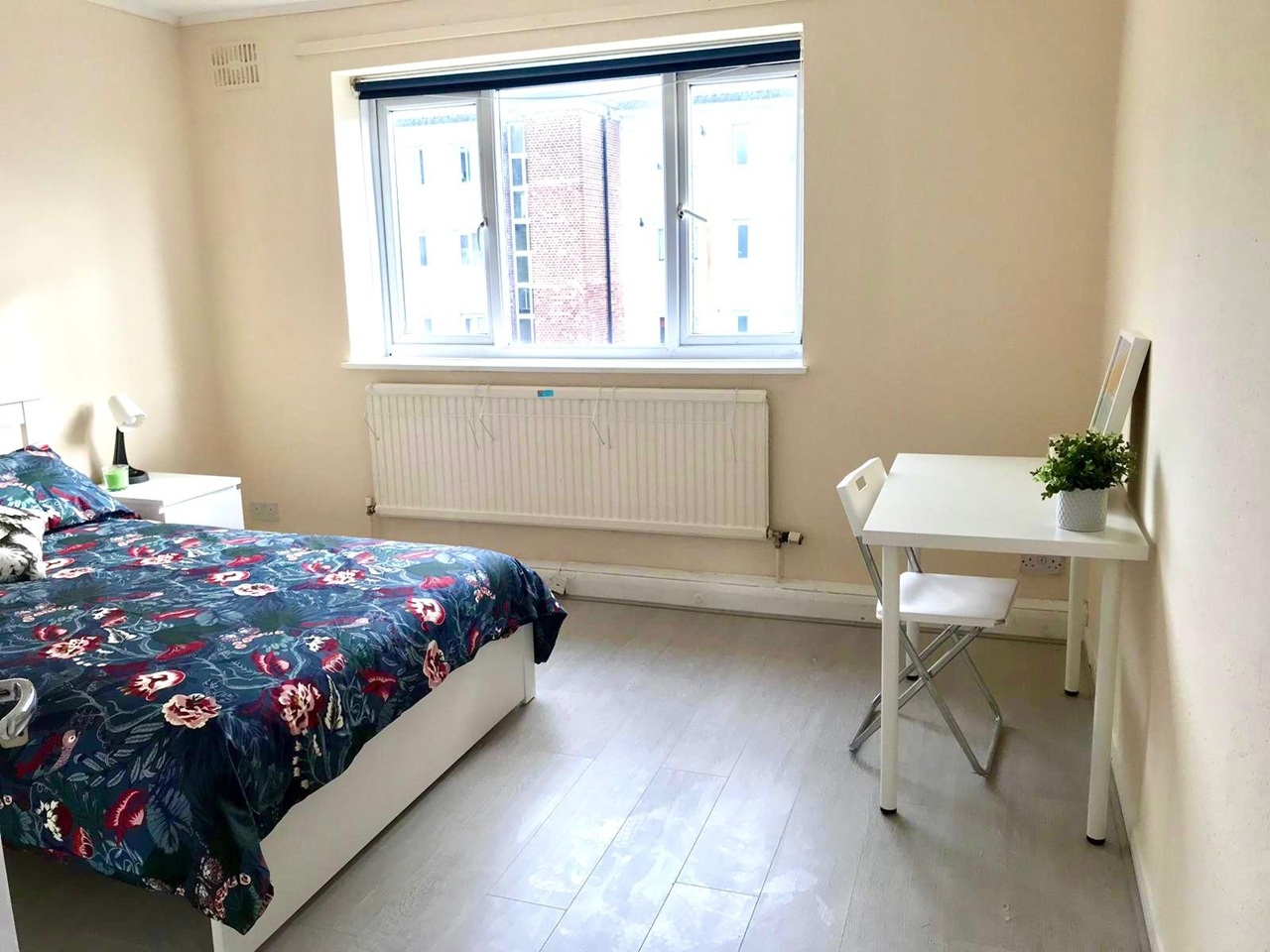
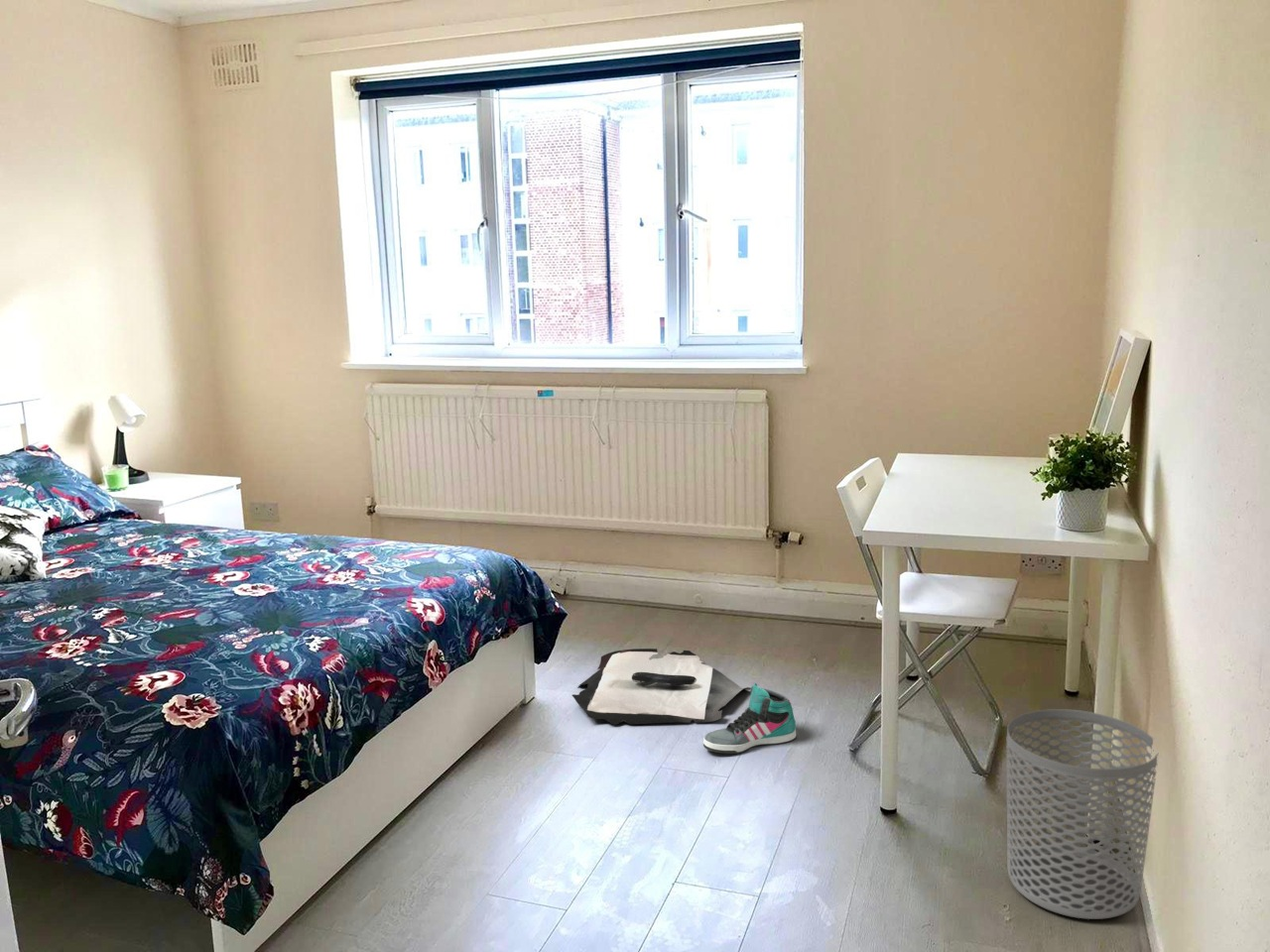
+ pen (651, 682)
+ waste bin (1077, 812)
+ sneaker (750, 715)
